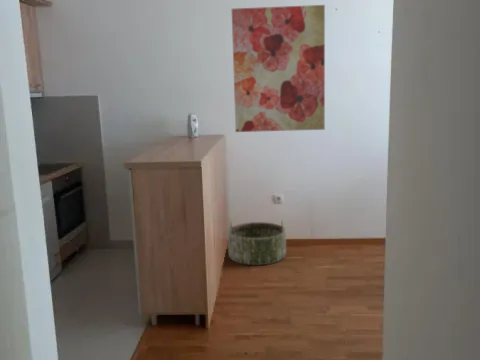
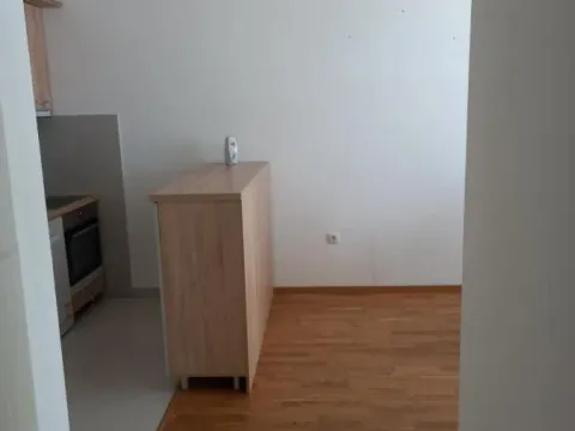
- basket (256, 238)
- wall art (278, 70)
